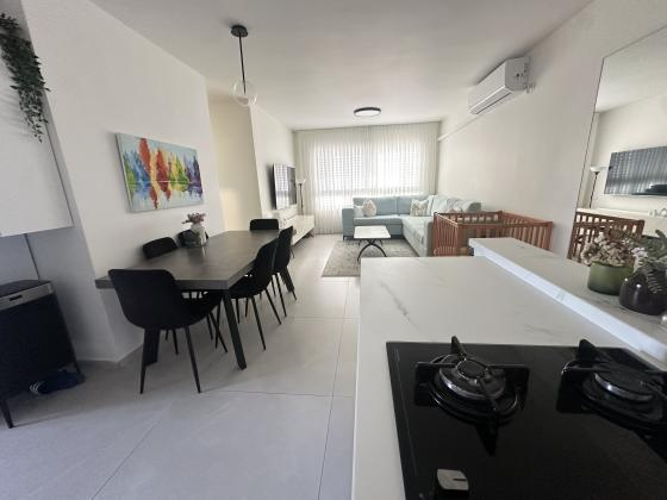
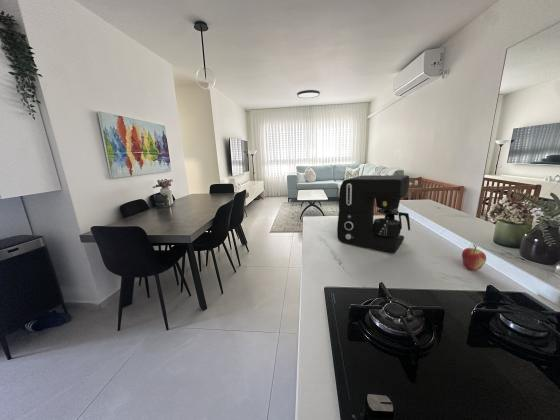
+ coffee maker (373, 210)
+ fruit (473, 255)
